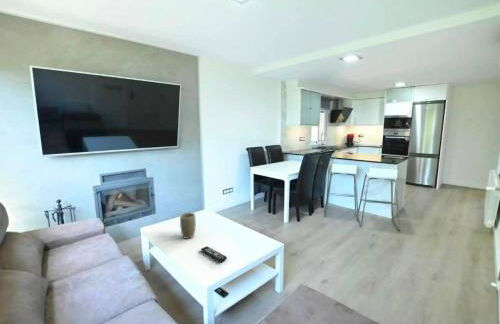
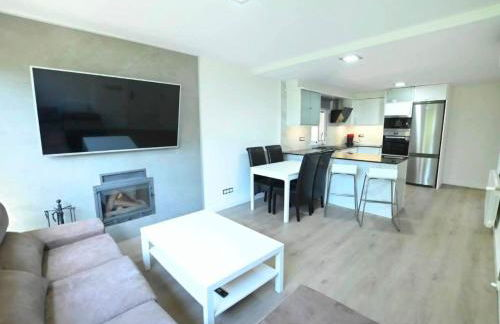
- remote control (213, 253)
- plant pot (188, 225)
